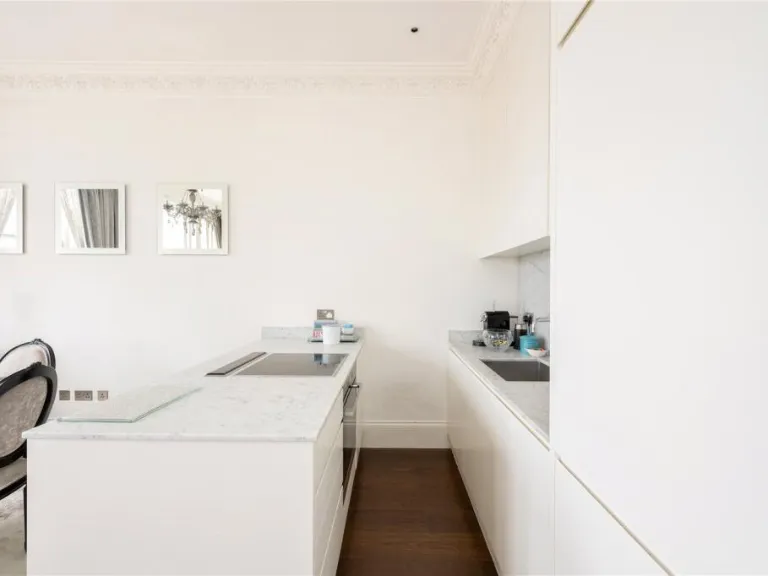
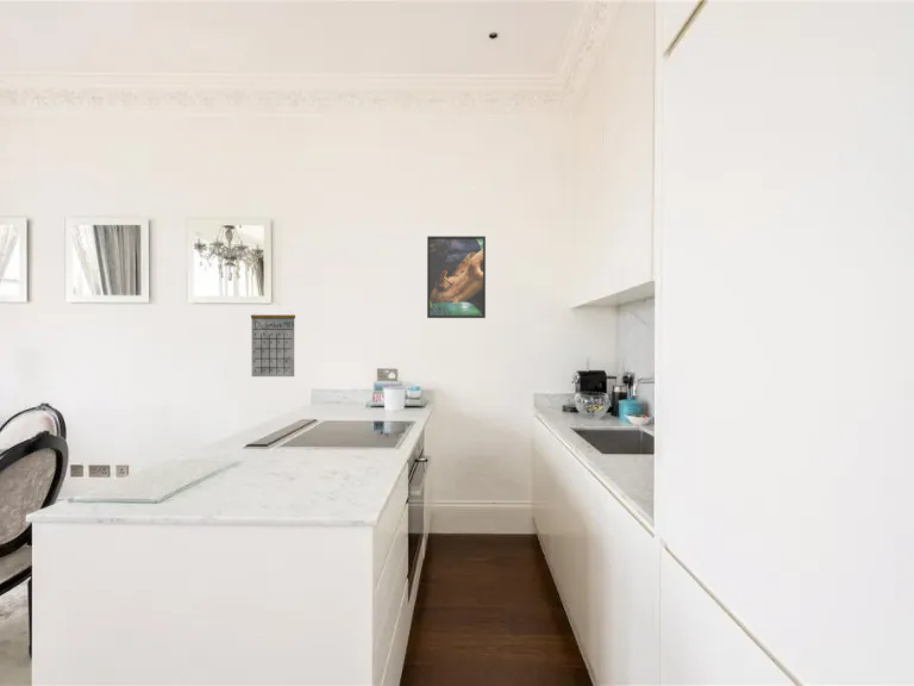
+ calendar (273, 338)
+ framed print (456, 276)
